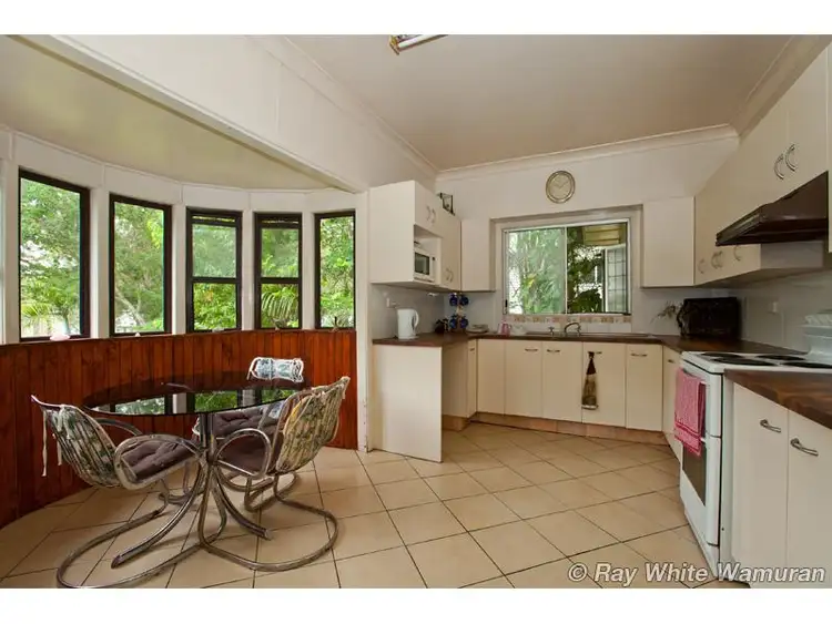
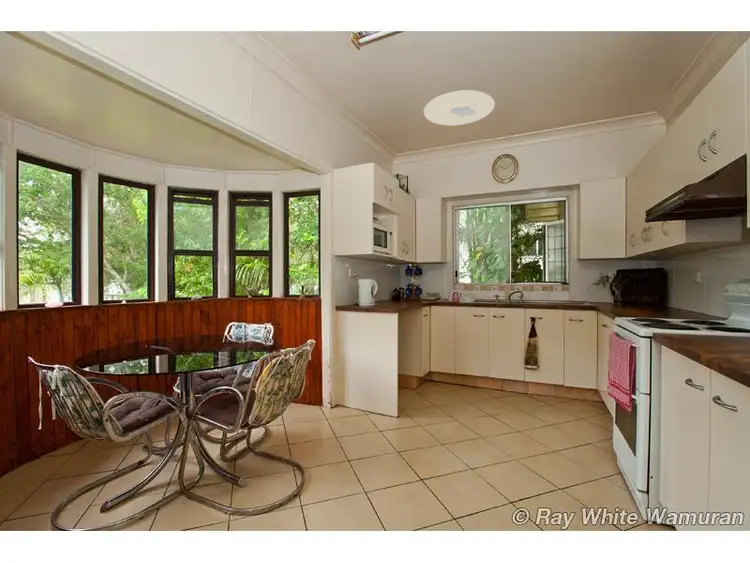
+ ceiling light (458, 106)
